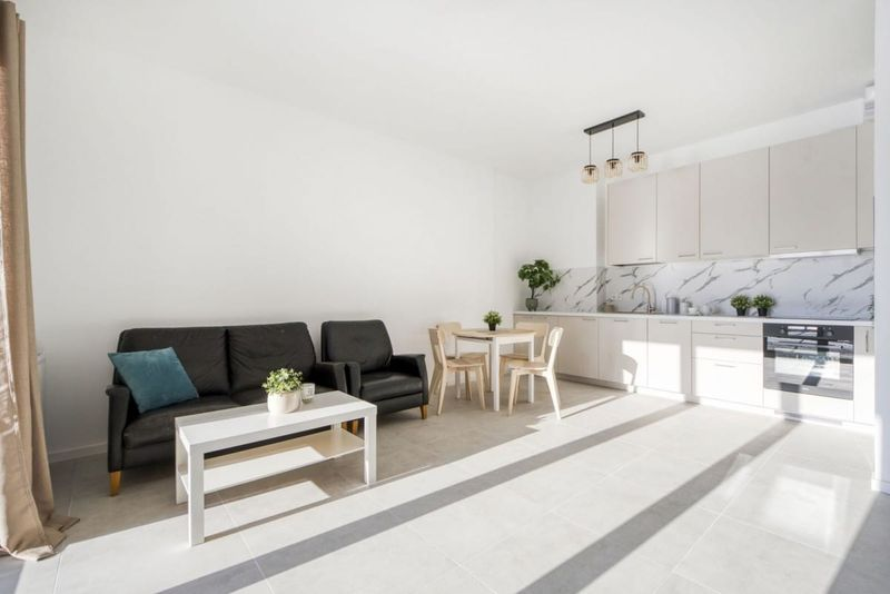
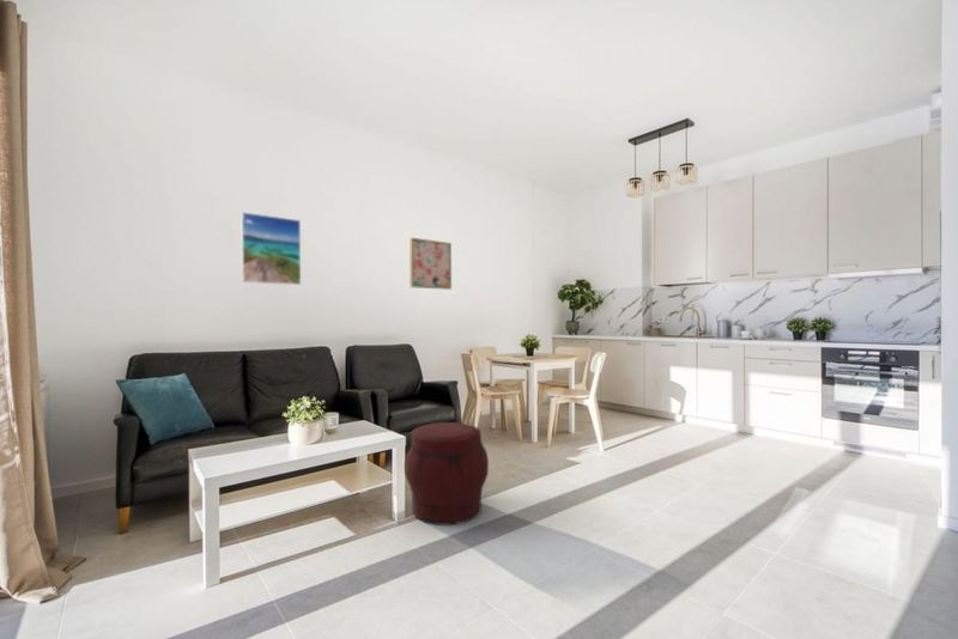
+ wall art (431, 264)
+ ottoman (447, 468)
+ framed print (272, 250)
